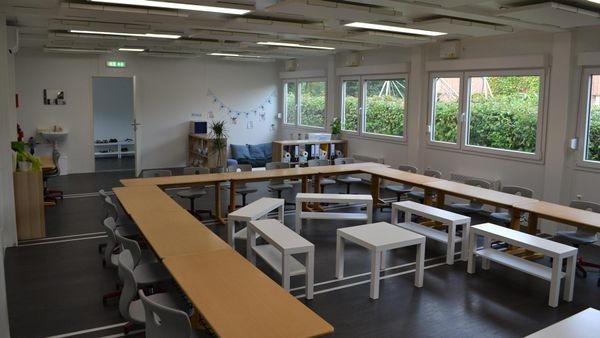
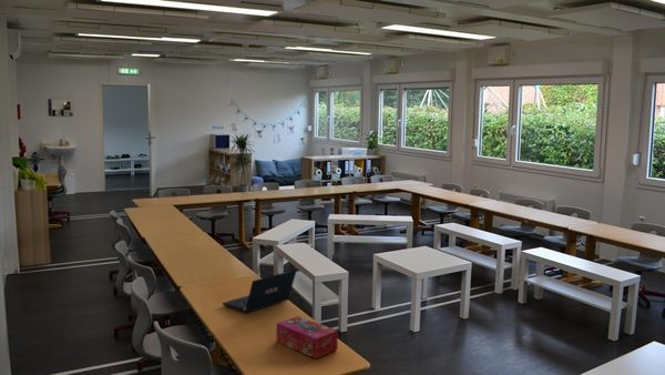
+ laptop (259, 287)
+ tissue box (306, 336)
